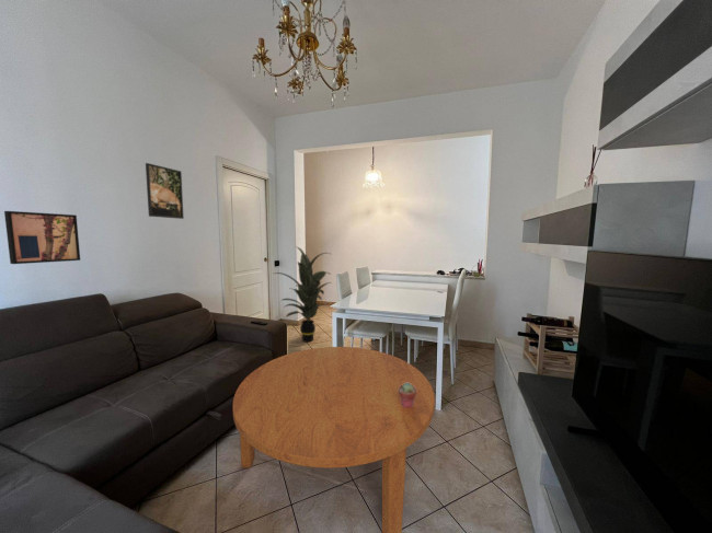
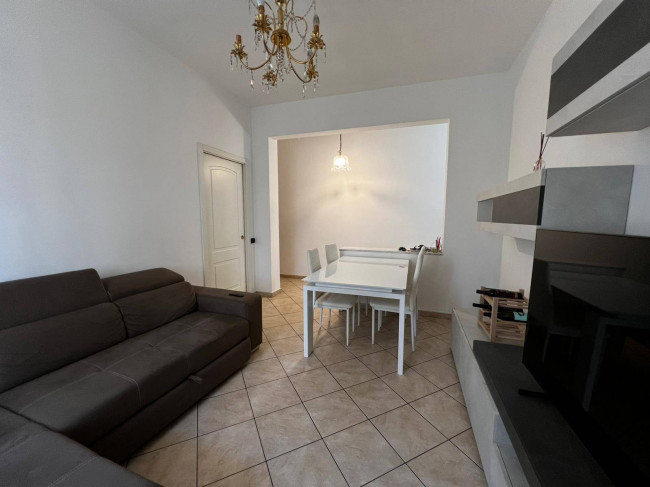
- indoor plant (306, 293)
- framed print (165, 193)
- potted succulent (406, 393)
- coffee table (335, 422)
- wall art (45, 237)
